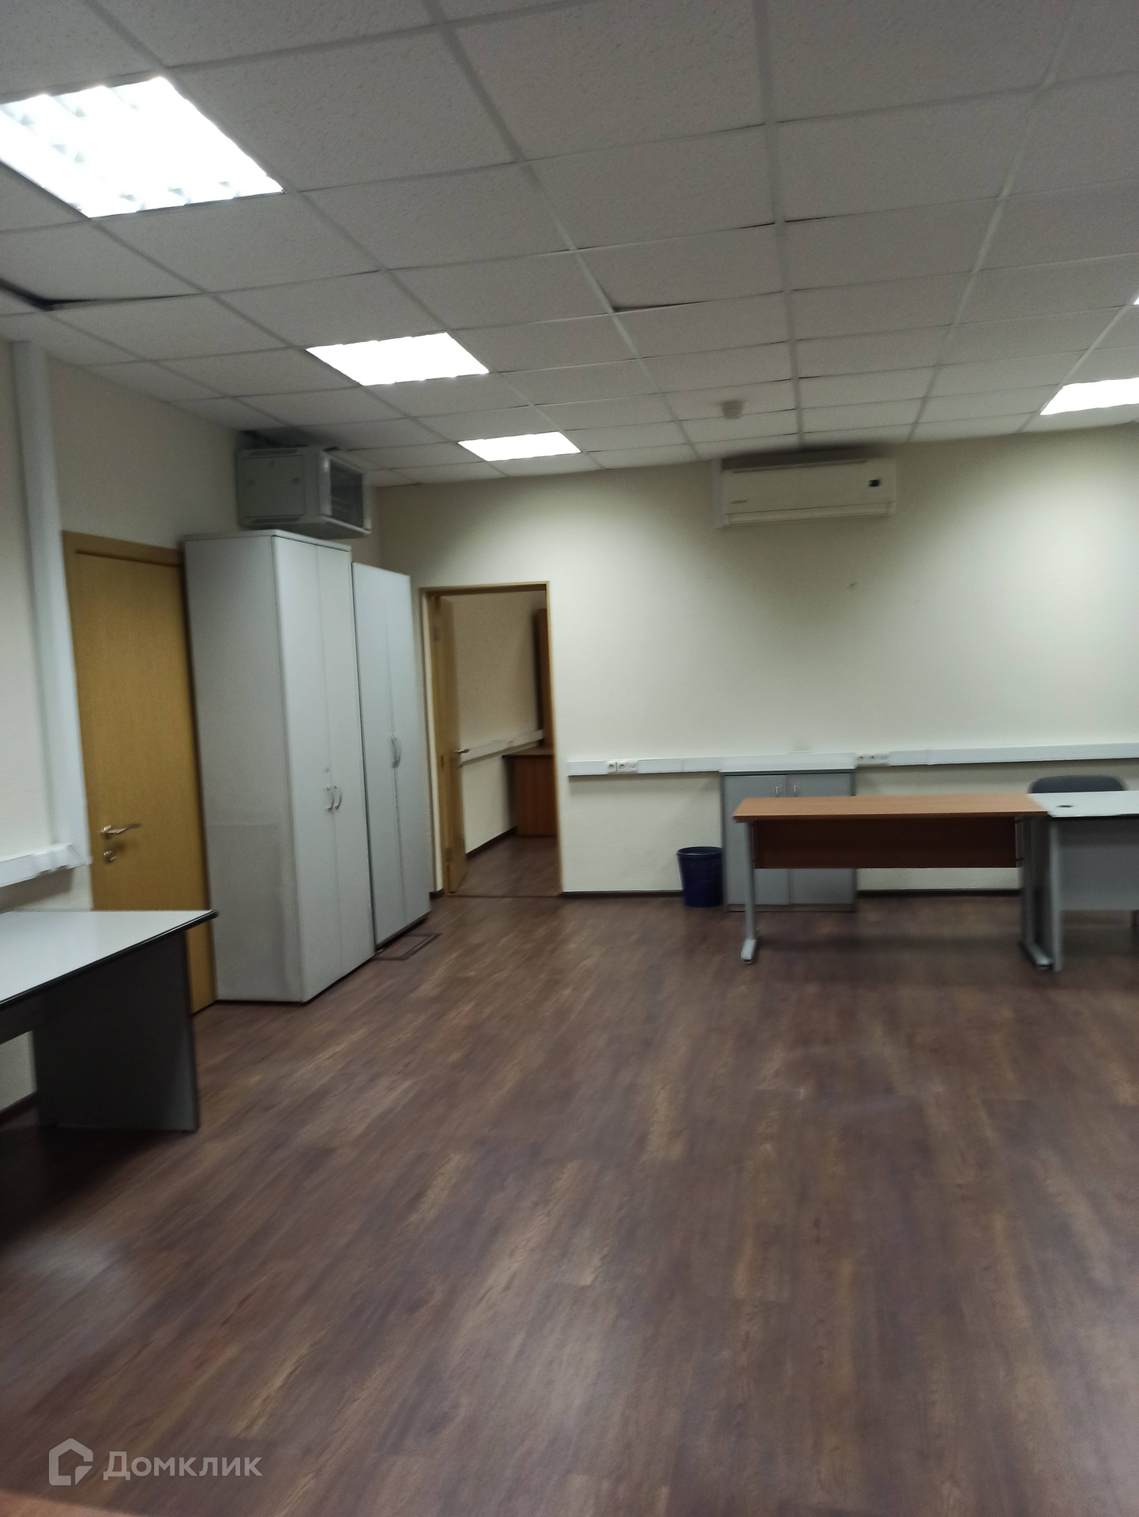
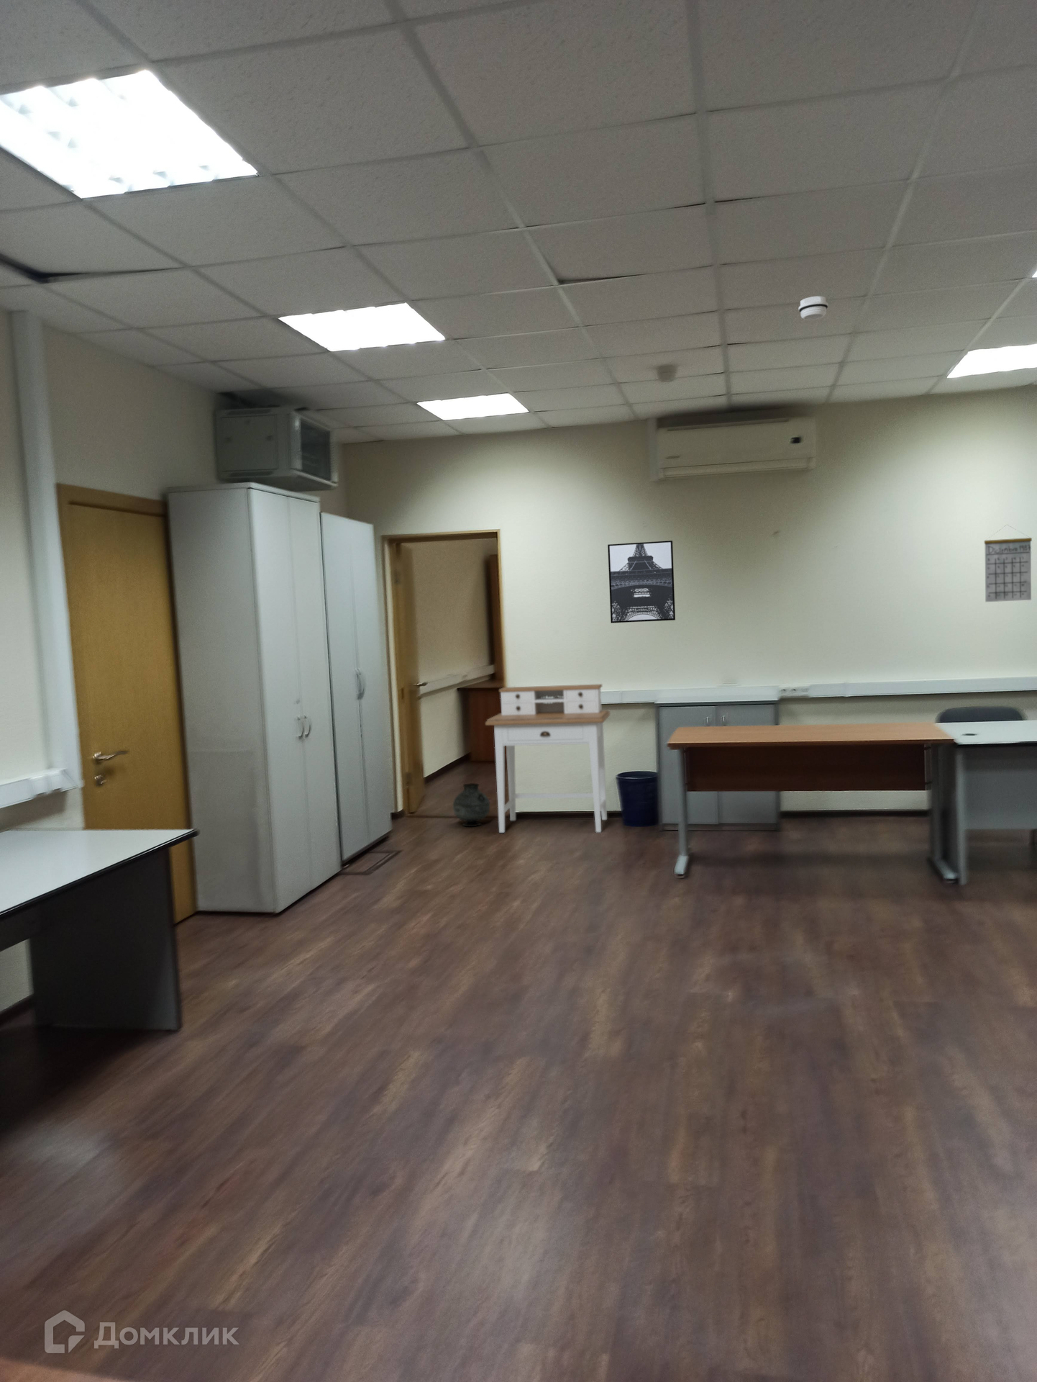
+ calendar (1008, 562)
+ smoke detector (813, 308)
+ desk (550, 744)
+ wall art (642, 582)
+ vase (471, 804)
